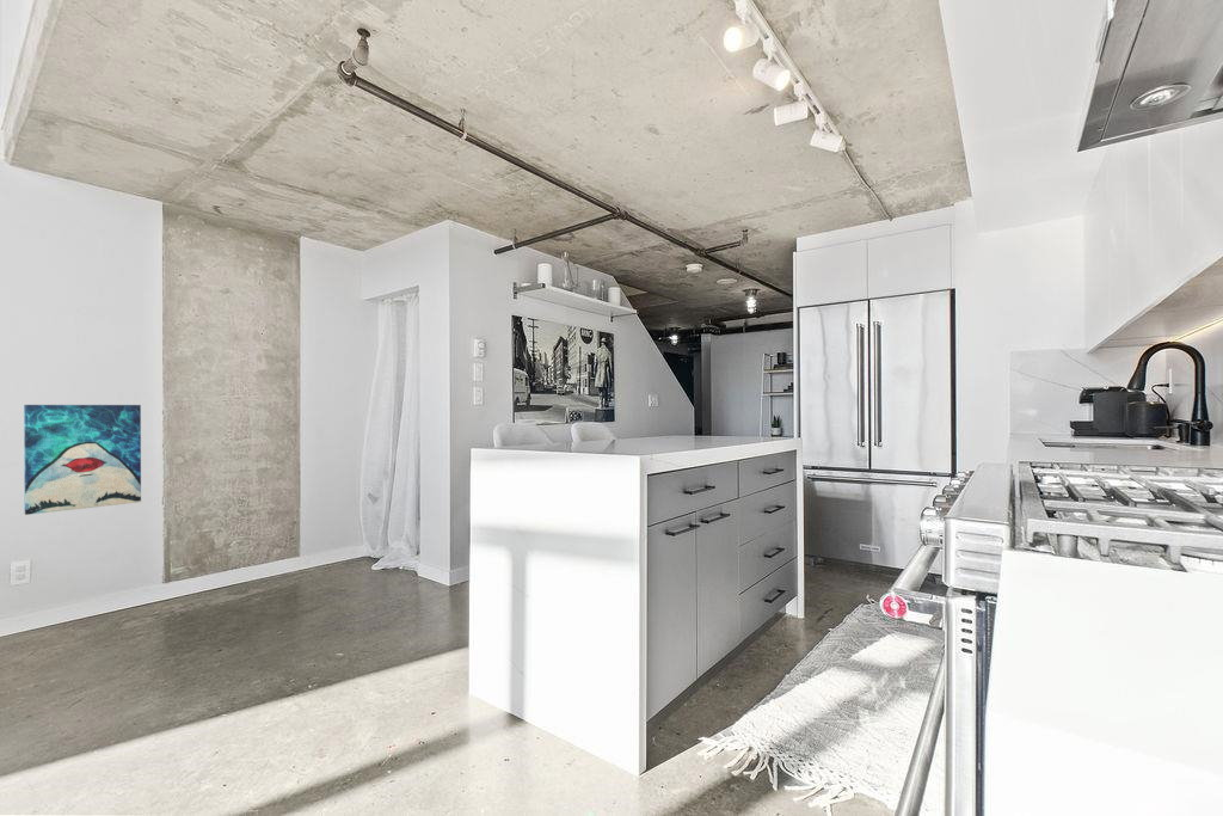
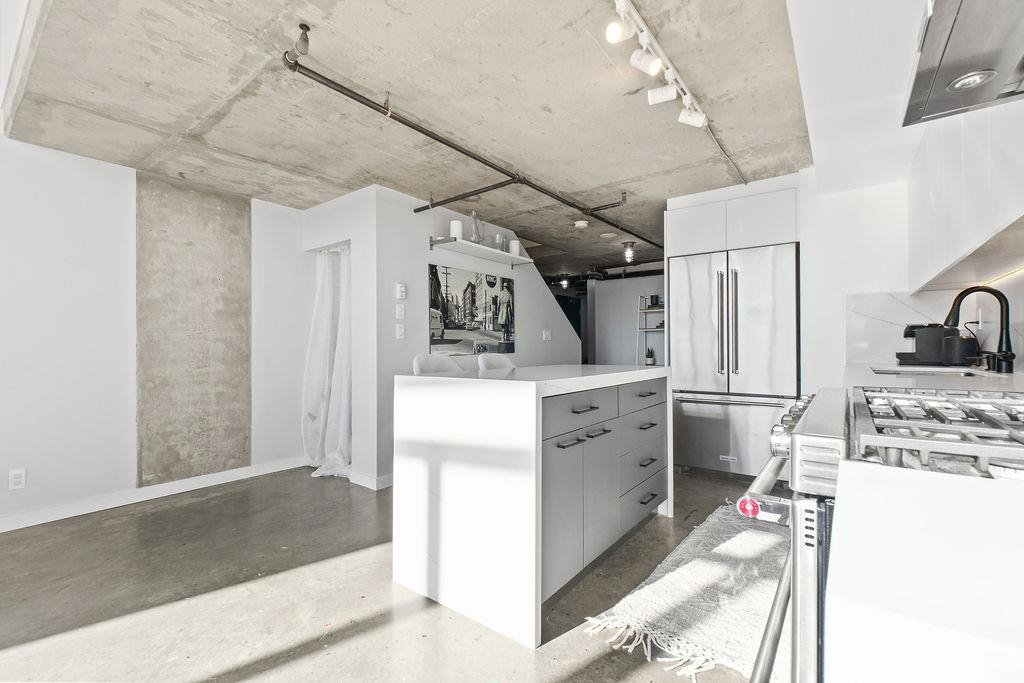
- wall art (86, 455)
